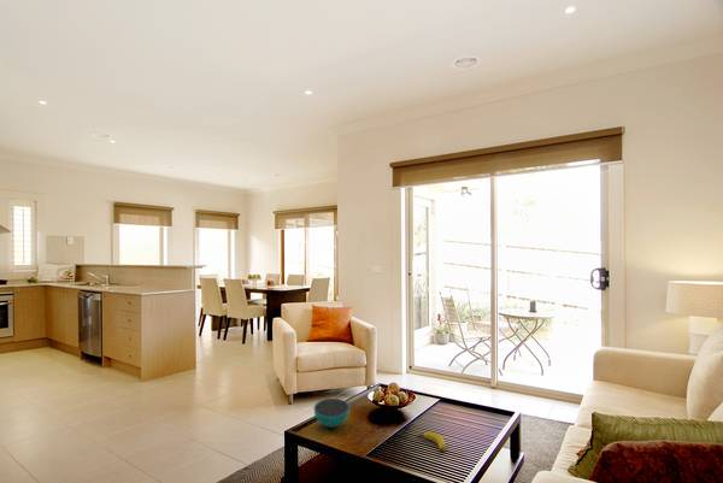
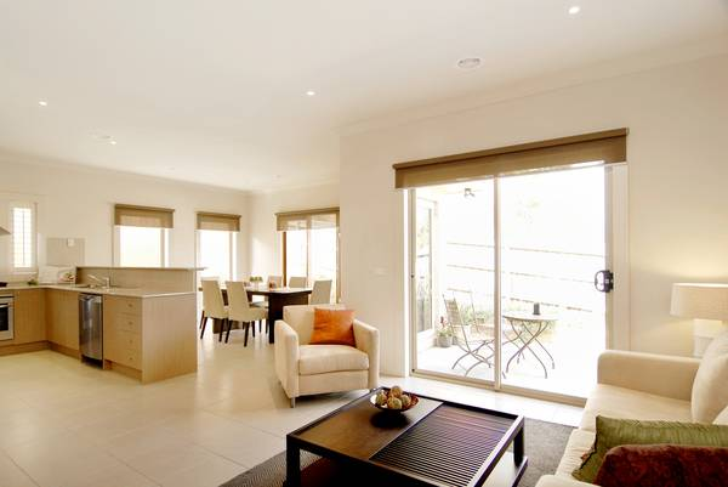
- banana (433, 438)
- bowl (331, 414)
